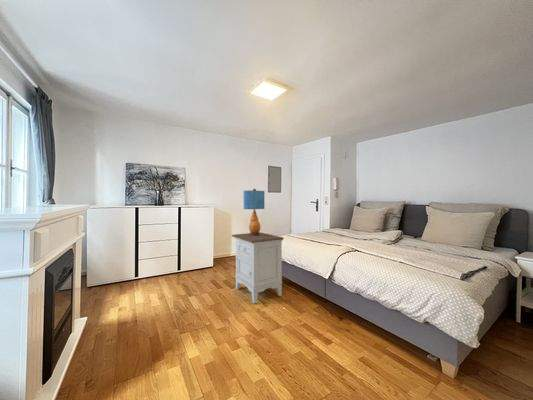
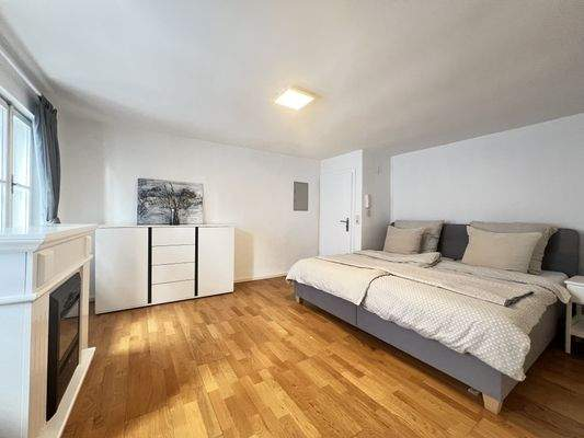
- table lamp (254, 211)
- nightstand (256, 264)
